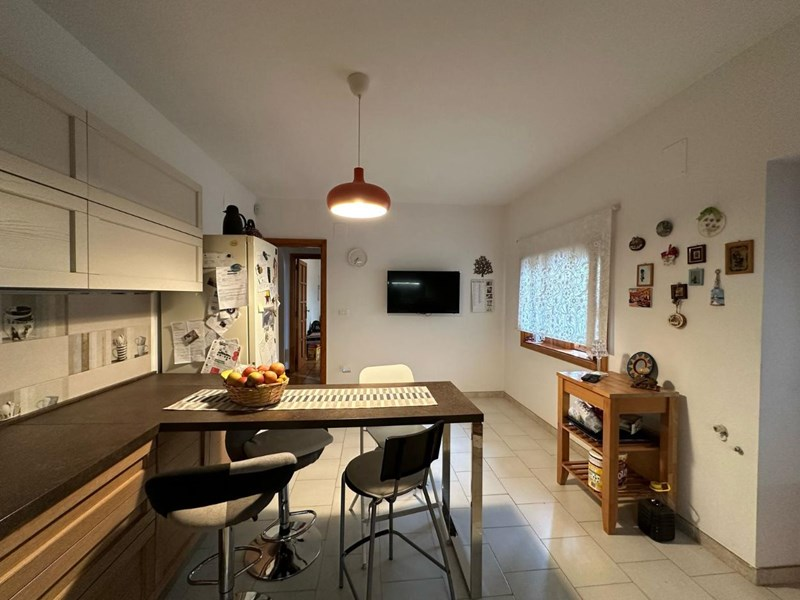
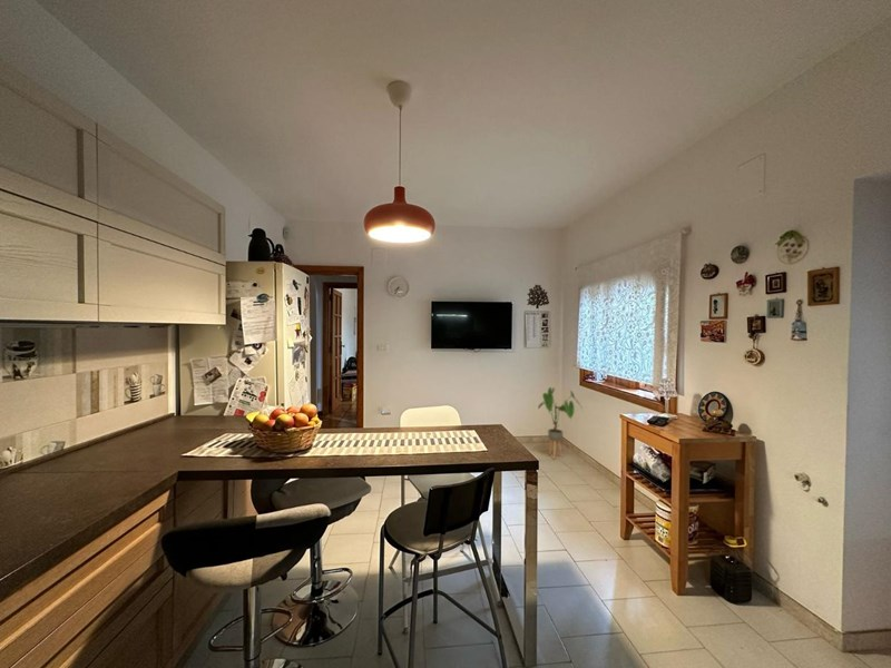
+ house plant (558, 424)
